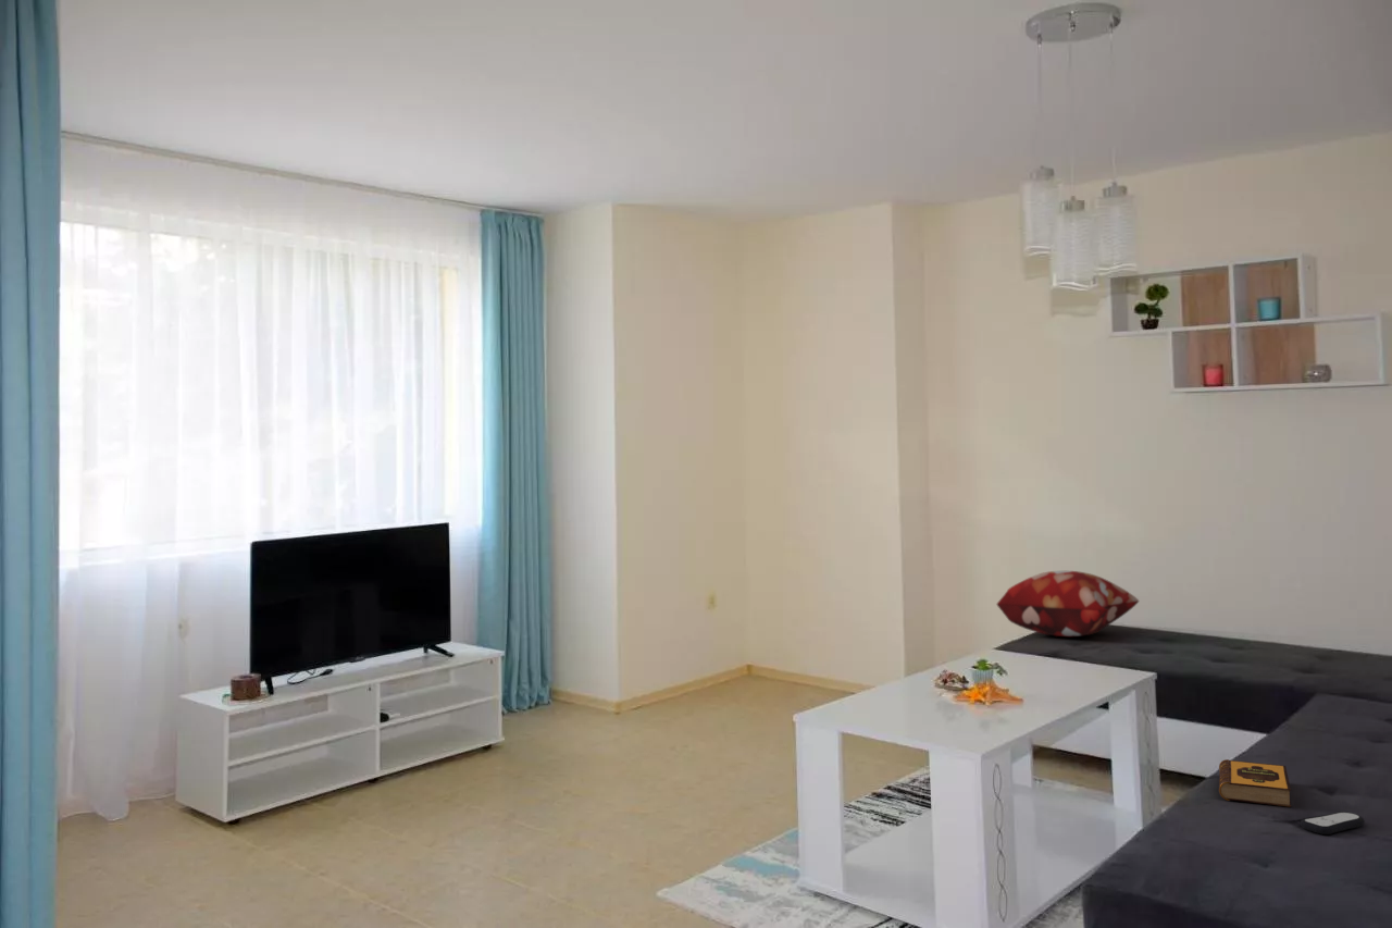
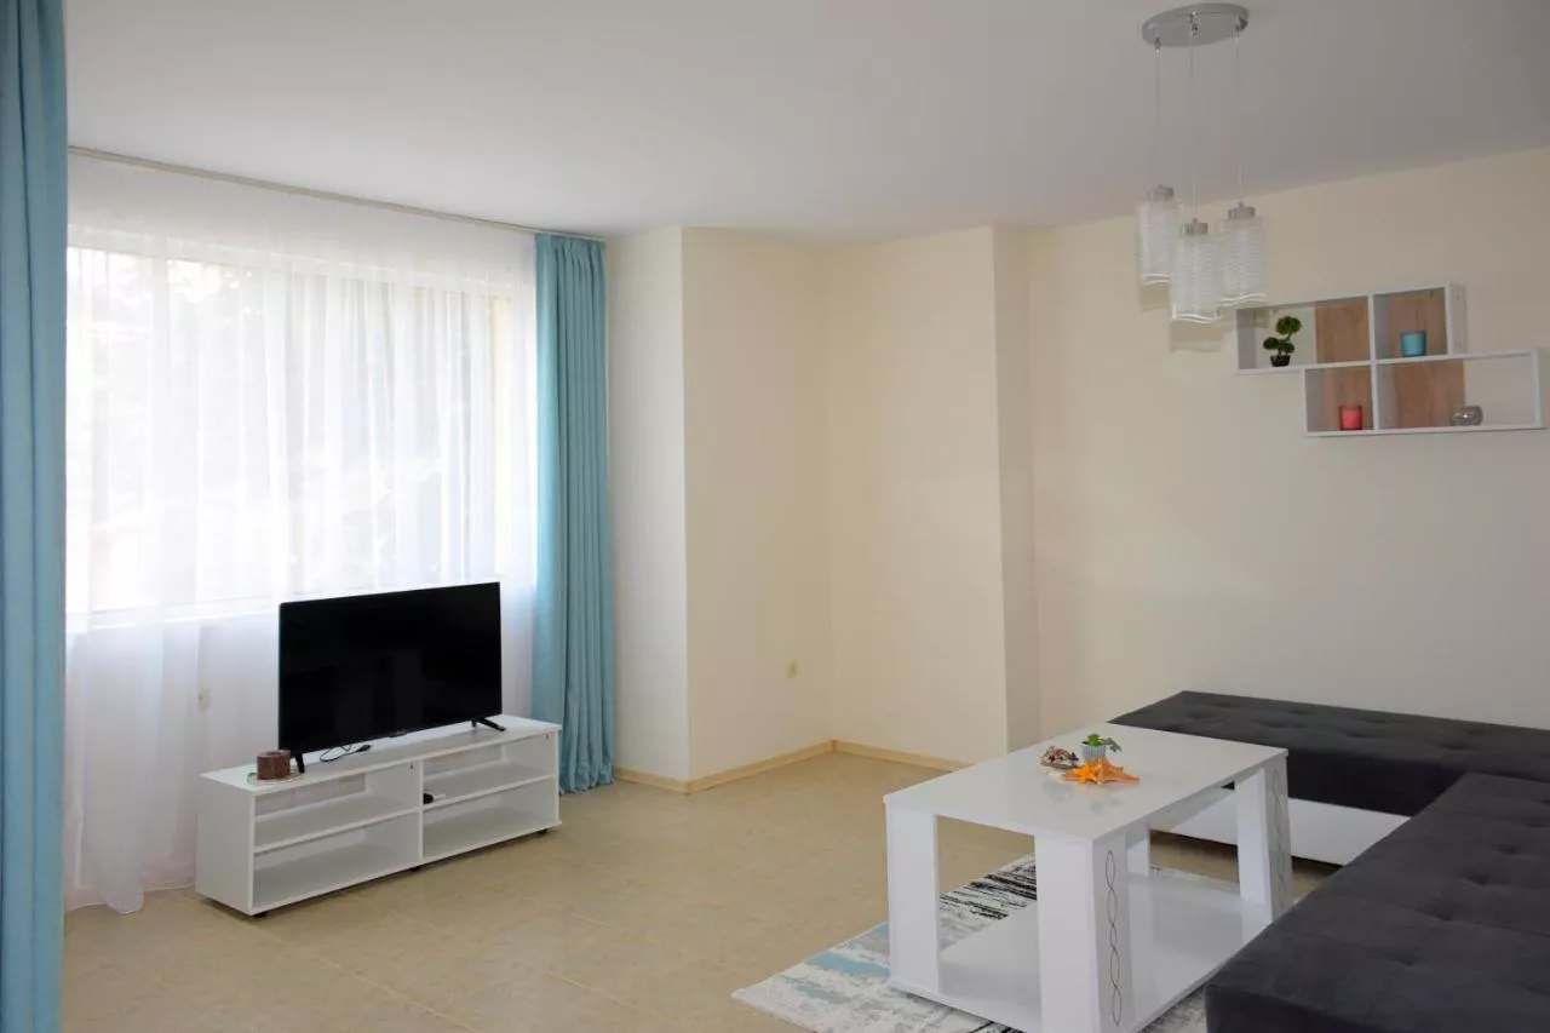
- remote control (1333, 821)
- decorative pillow (1068, 603)
- hardback book (1253, 781)
